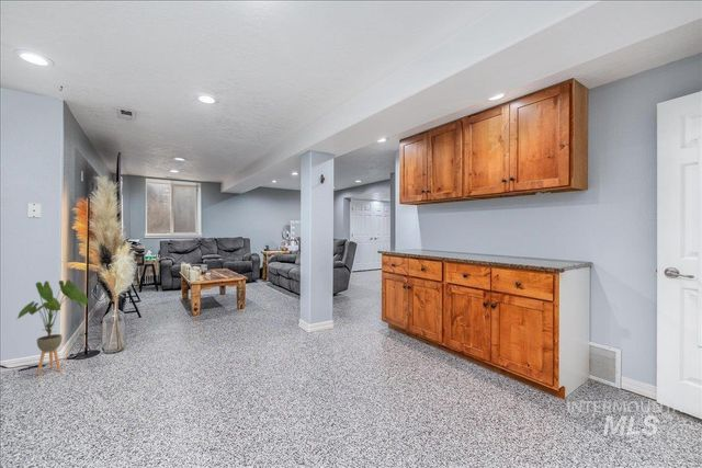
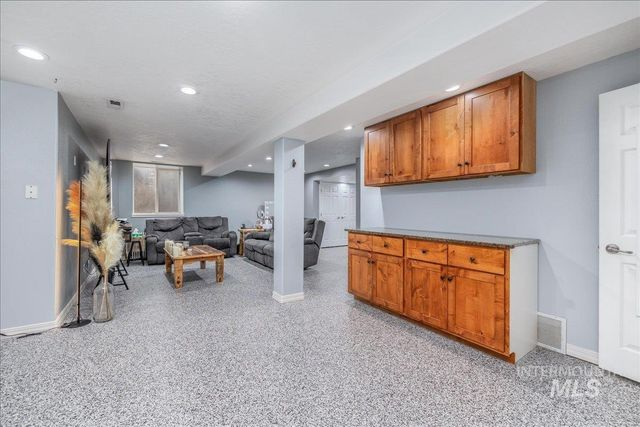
- house plant (54, 321)
